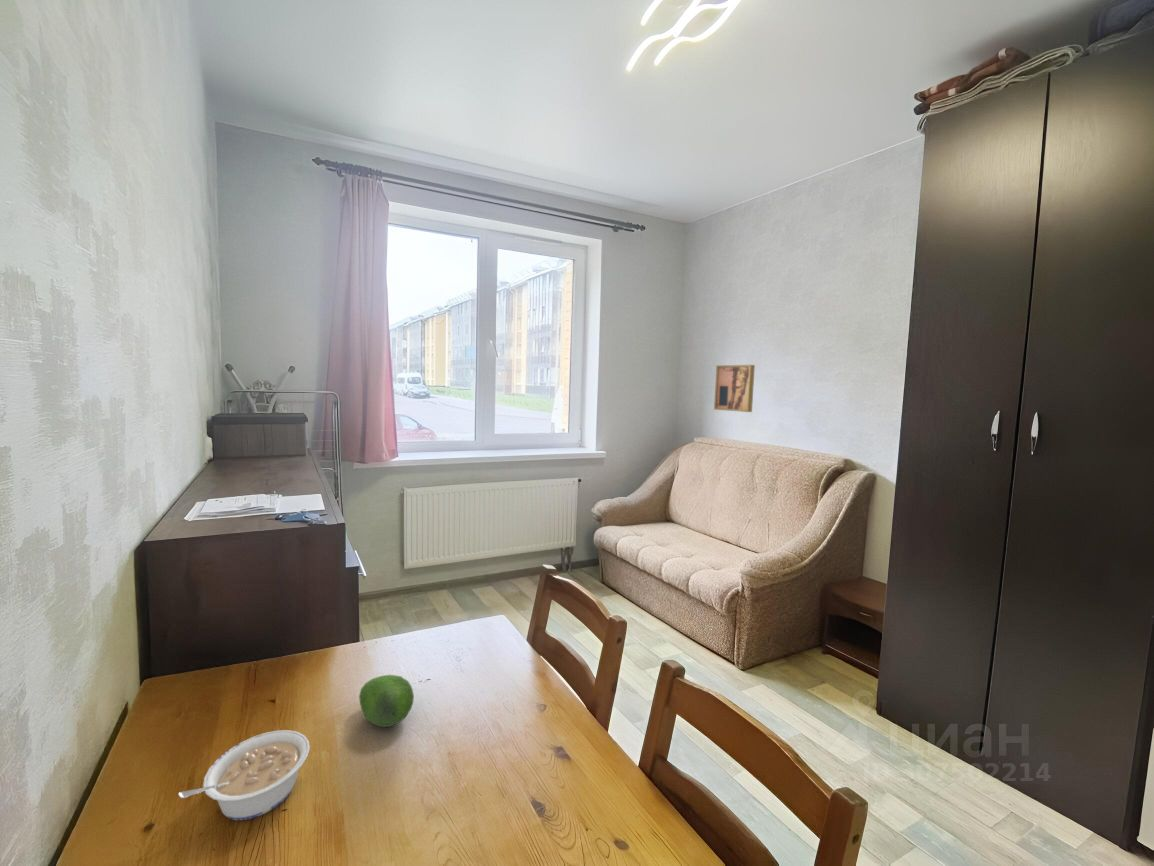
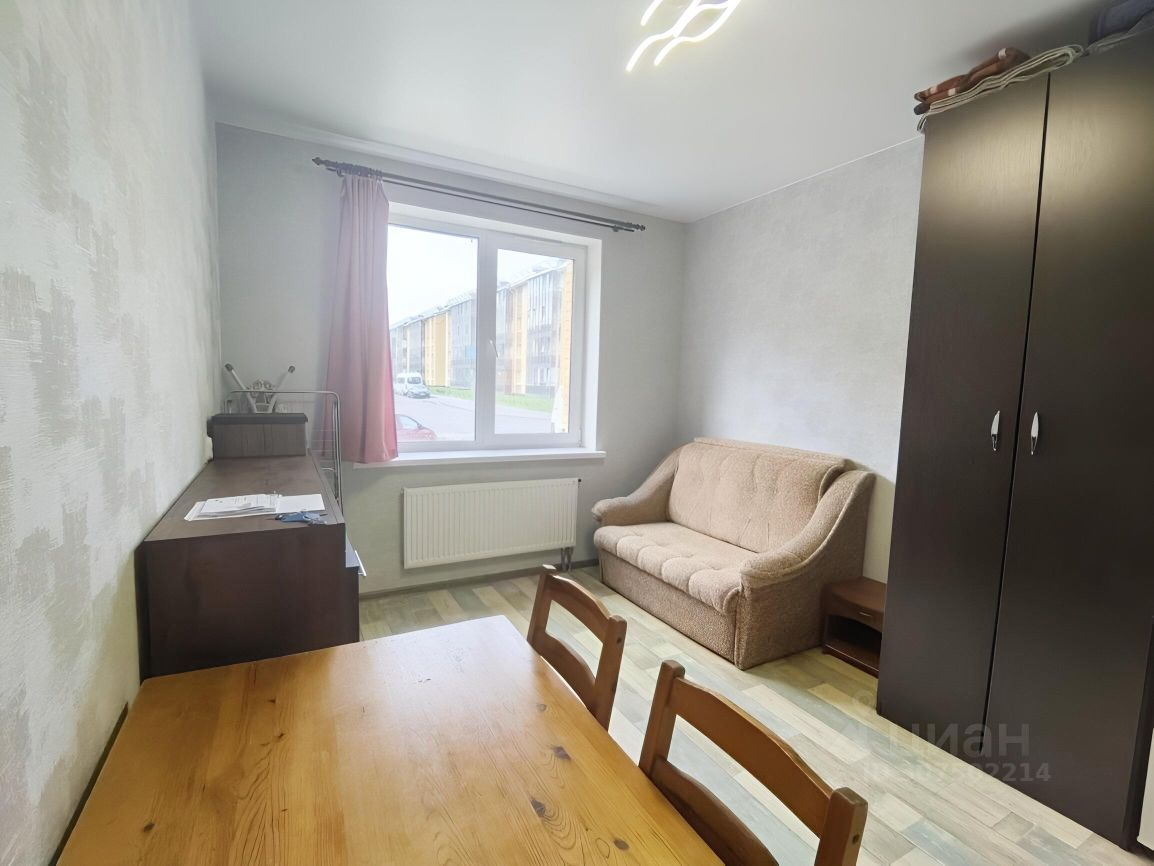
- fruit (383, 698)
- legume (256, 777)
- wall art (733, 388)
